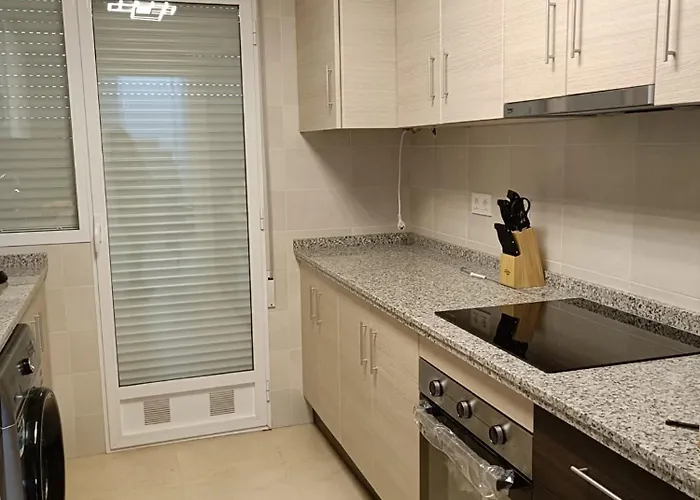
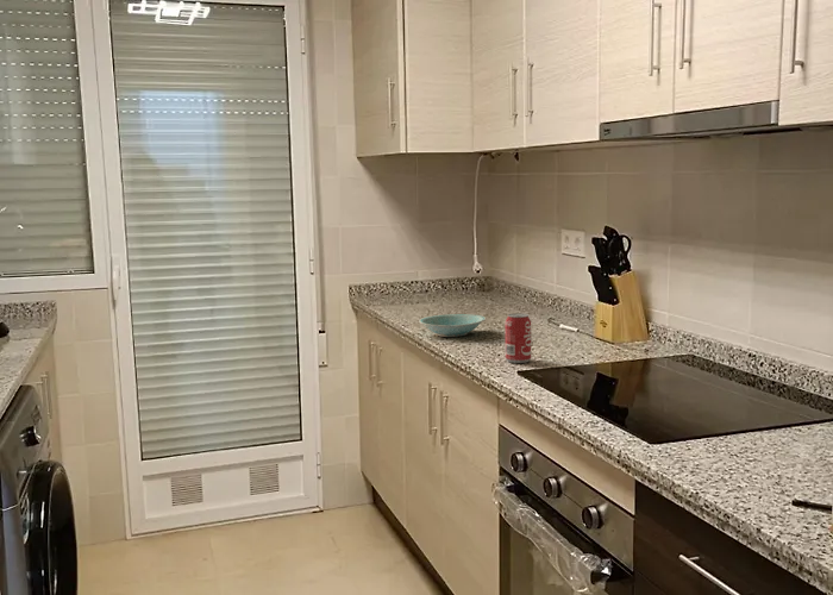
+ beverage can (518, 337)
+ bowl (452, 326)
